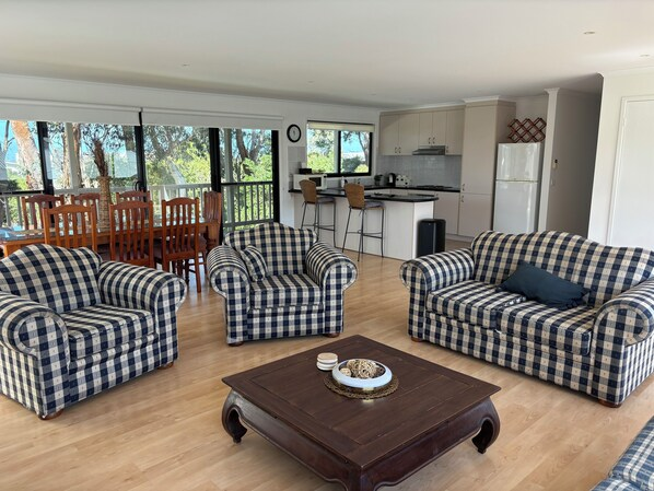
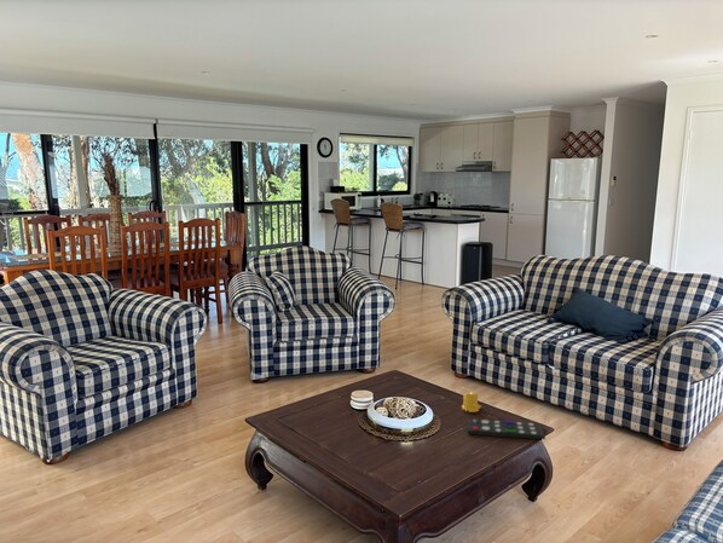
+ remote control (504, 428)
+ candle (470, 398)
